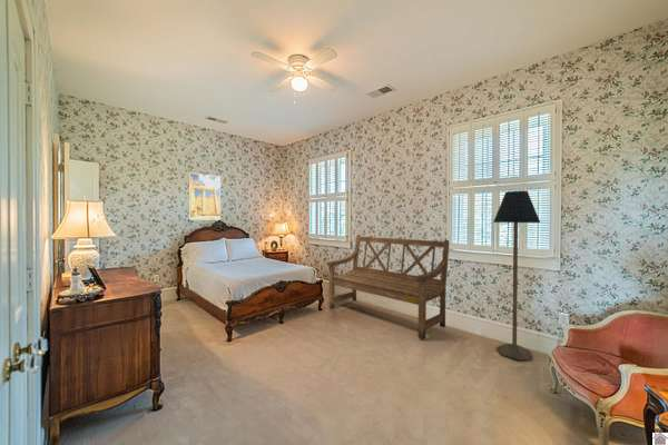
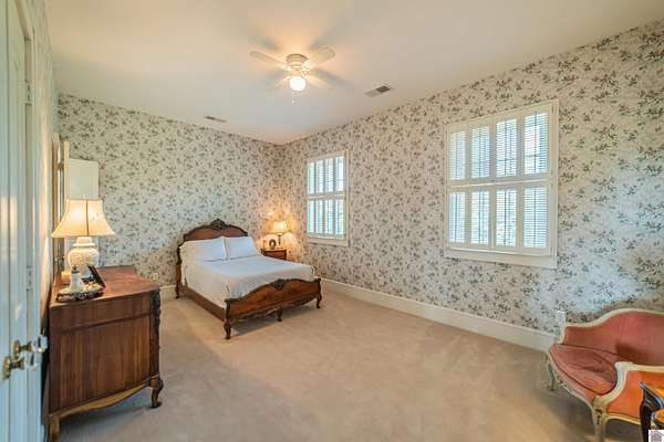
- bench (383, 276)
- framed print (205, 197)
- floor lamp (515, 271)
